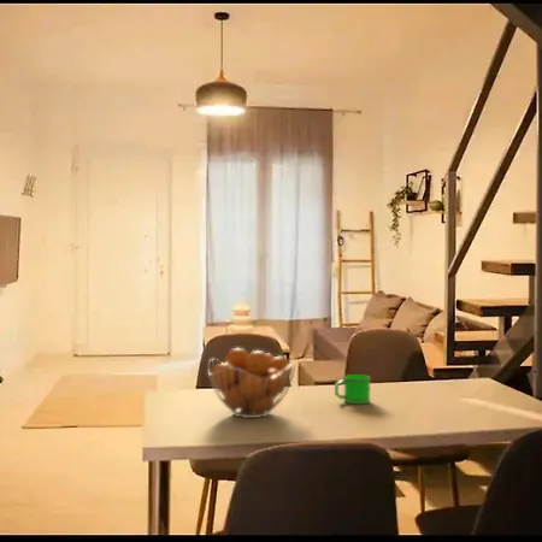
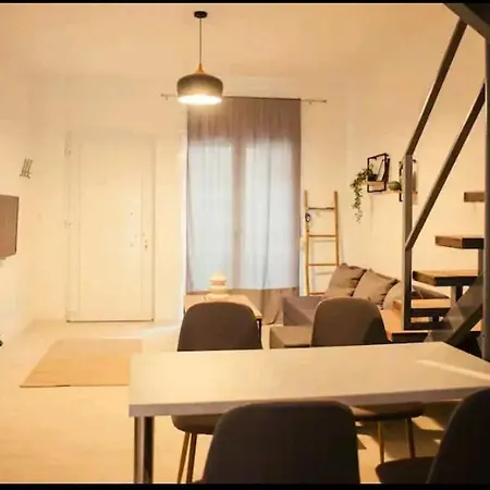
- fruit basket (251, 381)
- mug (352, 389)
